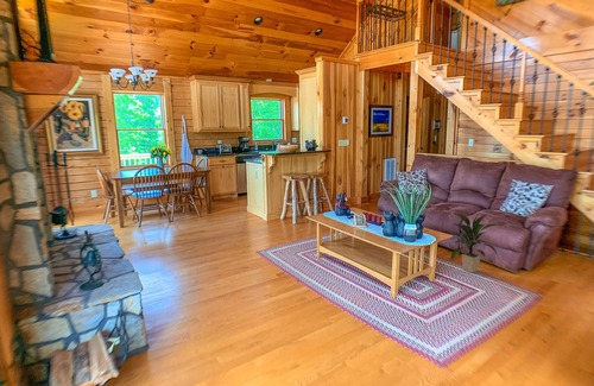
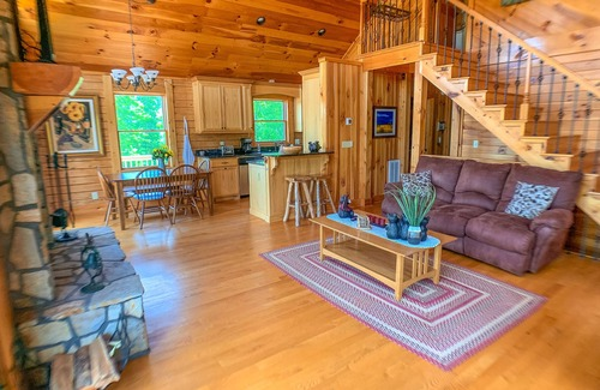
- indoor plant (469, 240)
